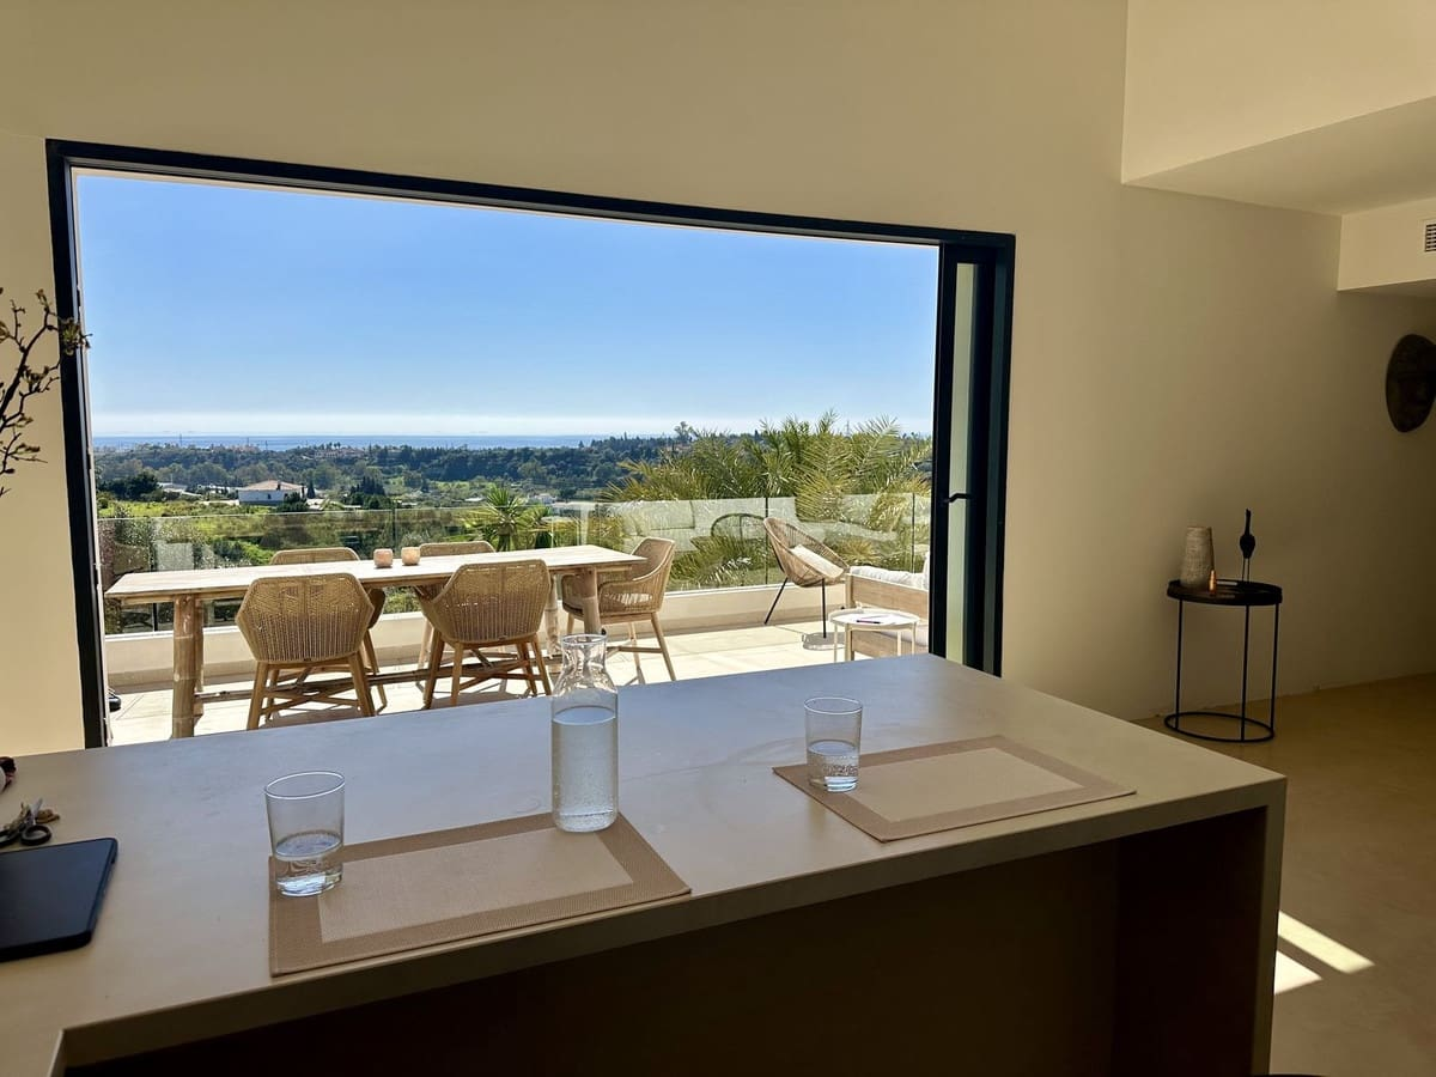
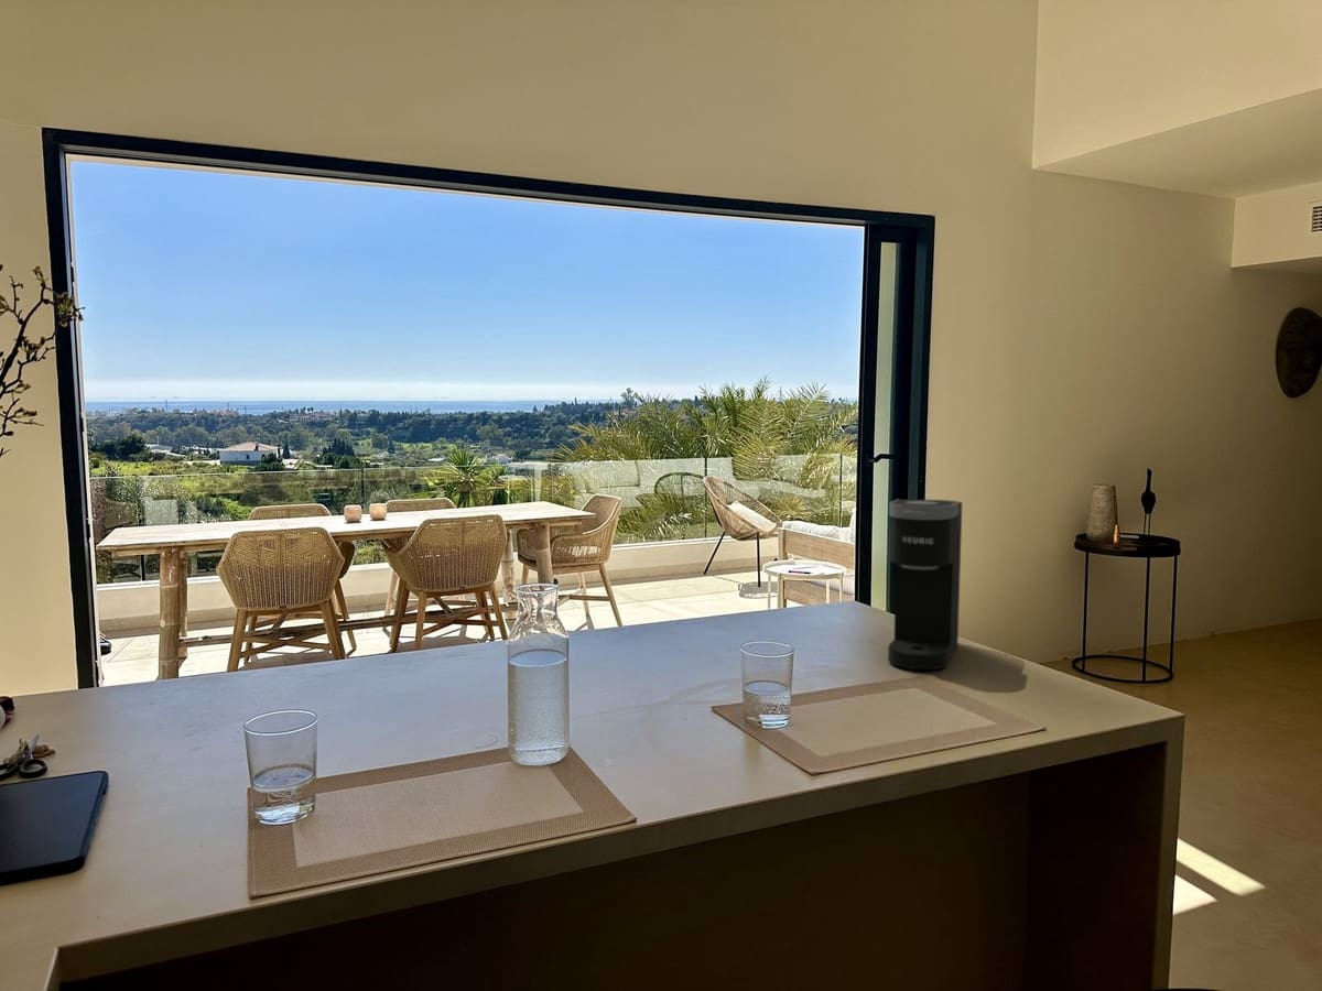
+ coffee maker (925, 577)
